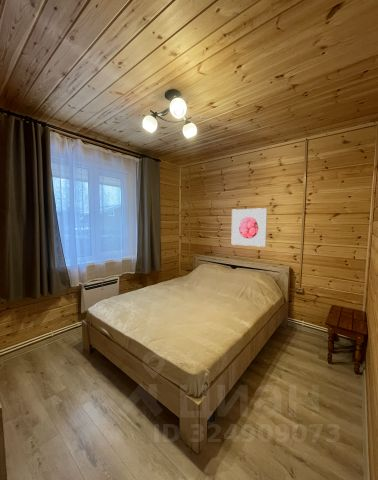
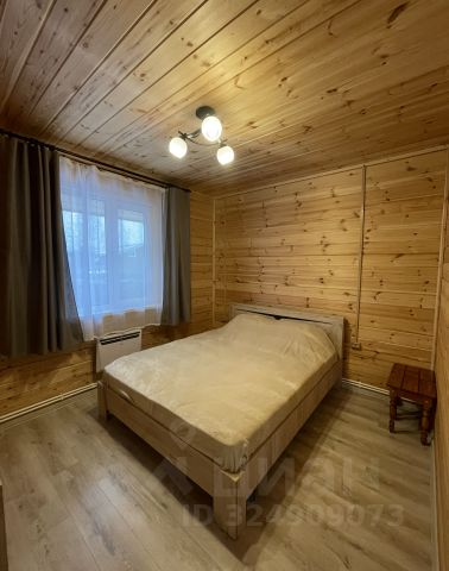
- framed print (248, 227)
